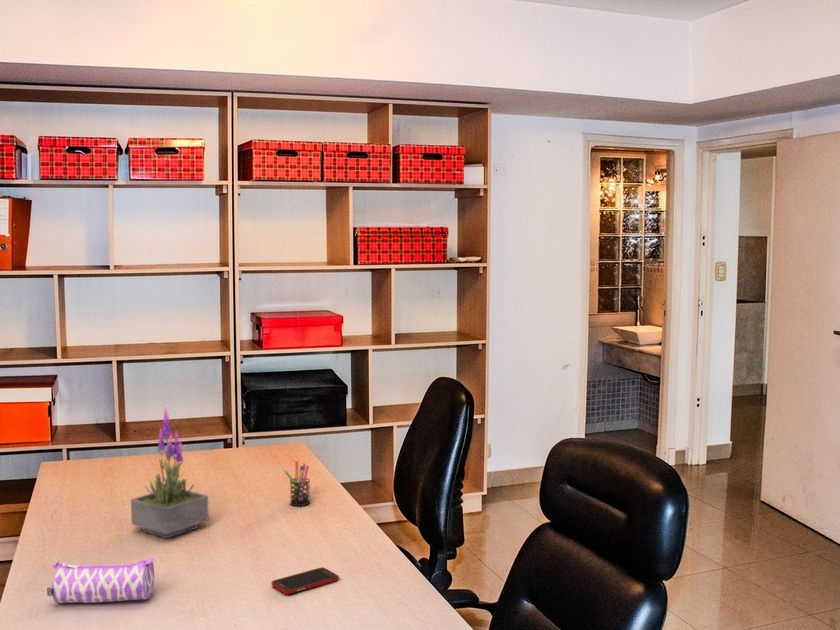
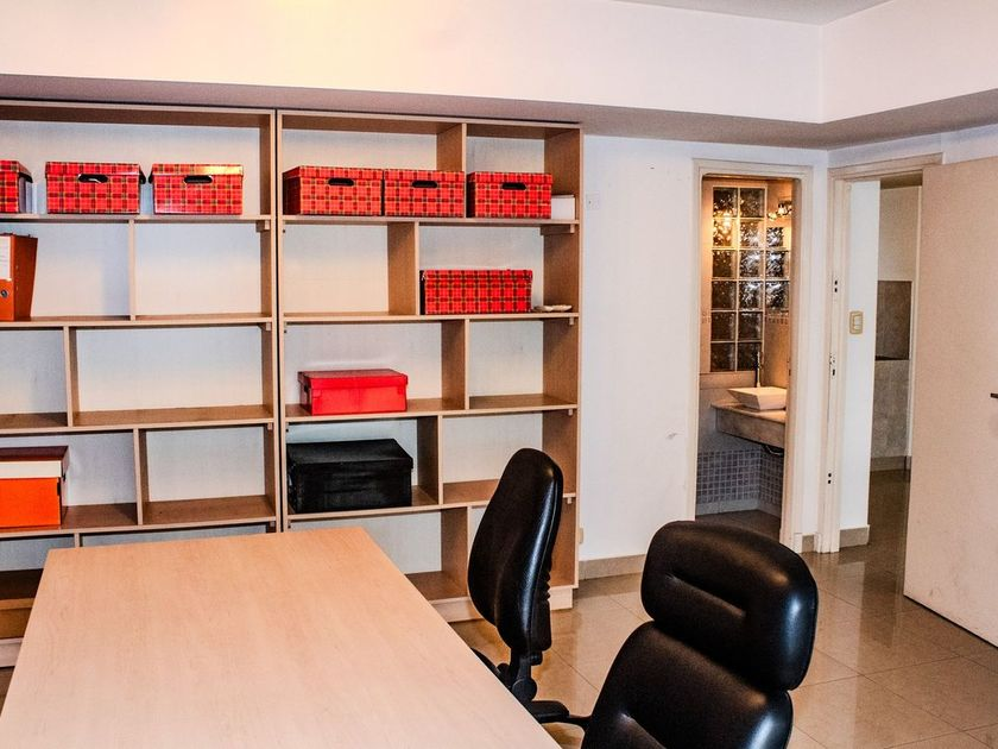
- potted plant (169, 467)
- pencil case (103, 579)
- cell phone (305, 580)
- pen holder (297, 483)
